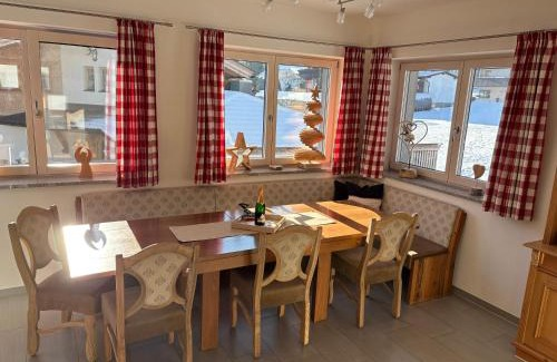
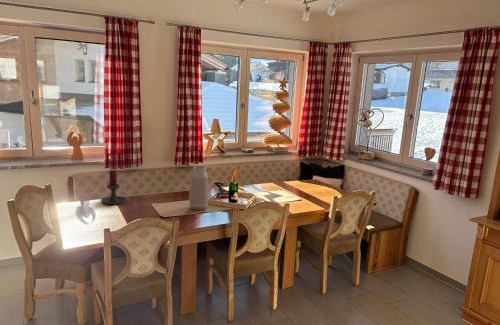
+ candle holder (116, 186)
+ vase (199, 188)
